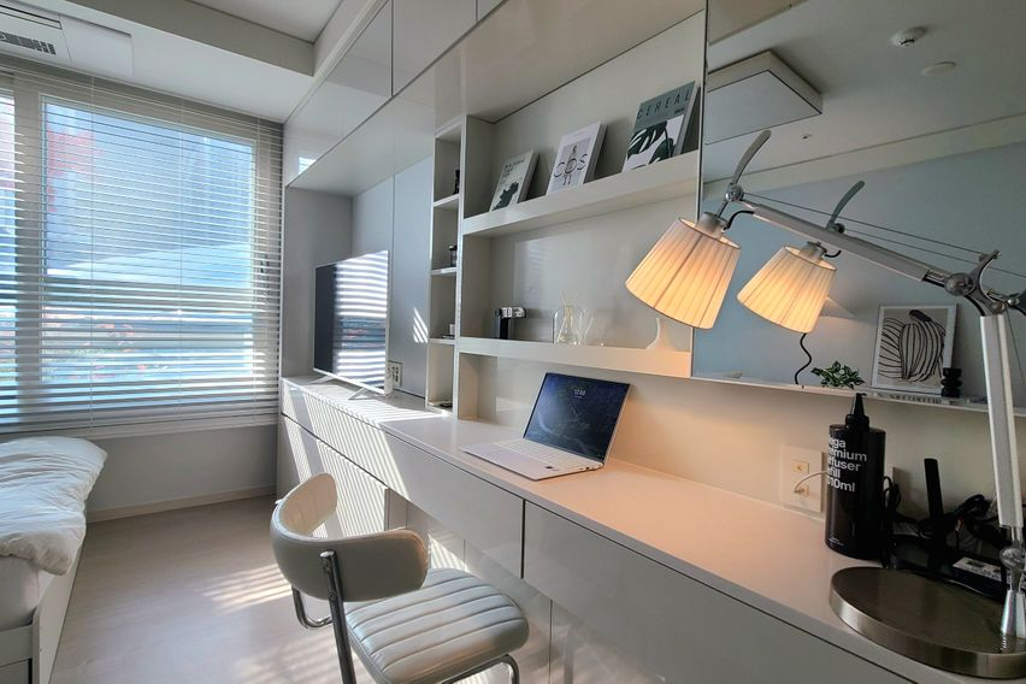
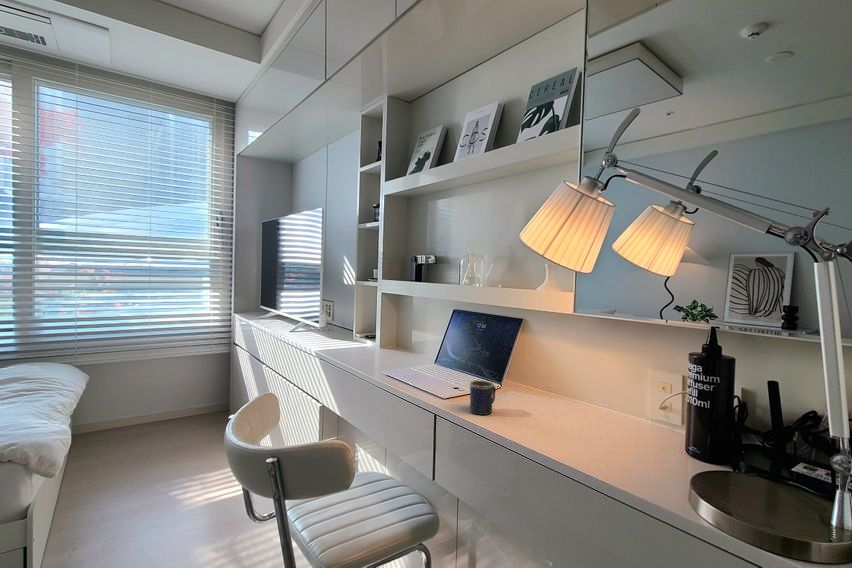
+ mug (484, 396)
